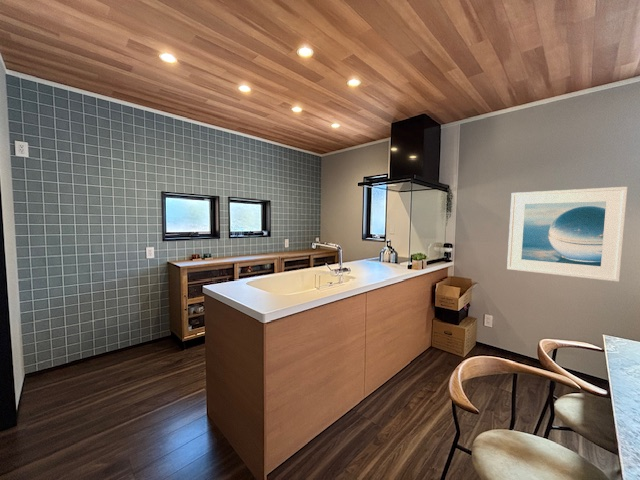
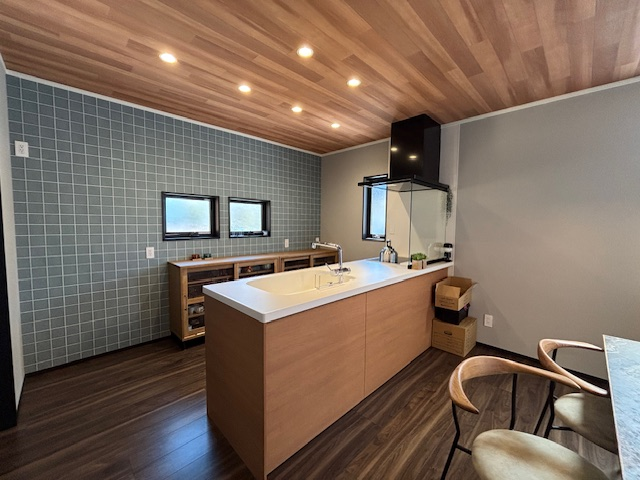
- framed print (560, 232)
